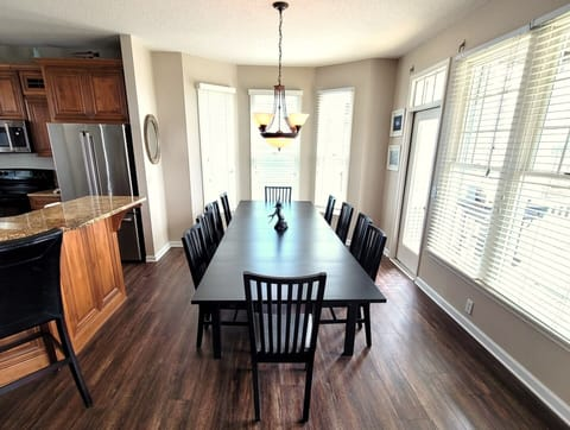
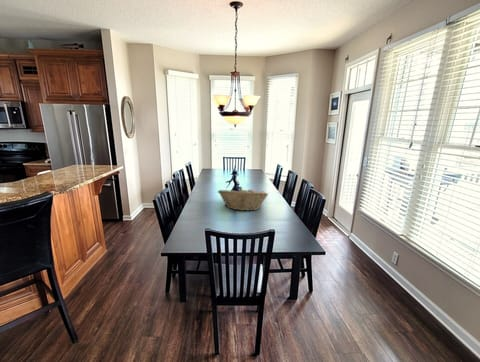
+ fruit basket (242, 196)
